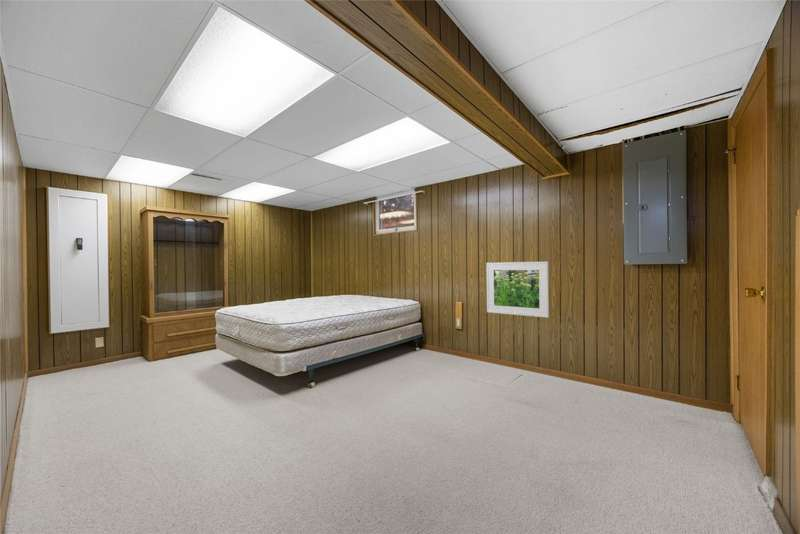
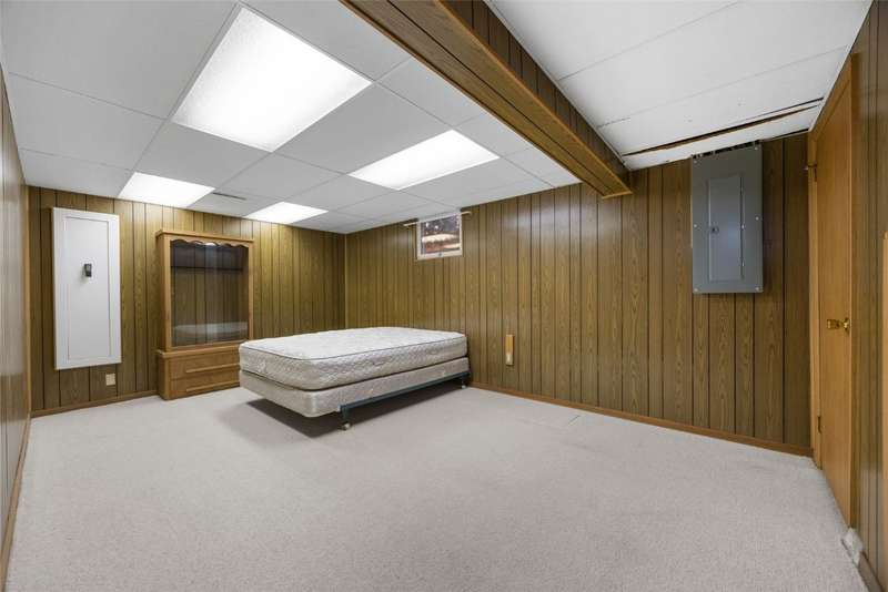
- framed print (515, 288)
